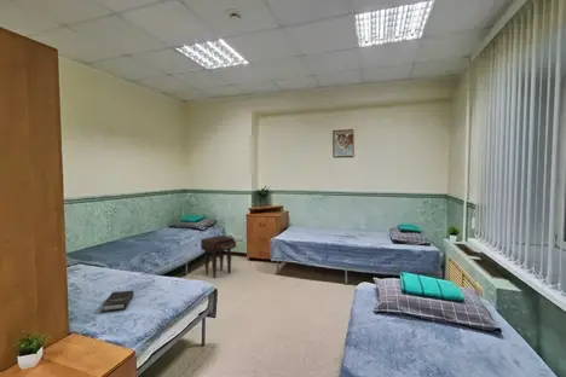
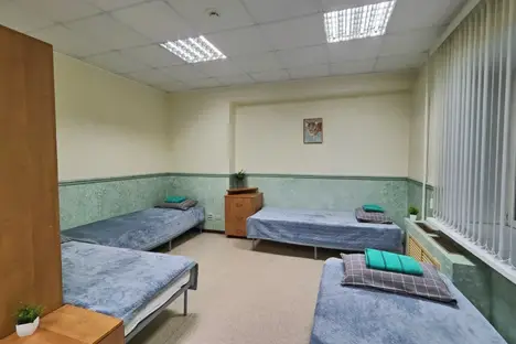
- nightstand (220, 256)
- hardback book (119, 300)
